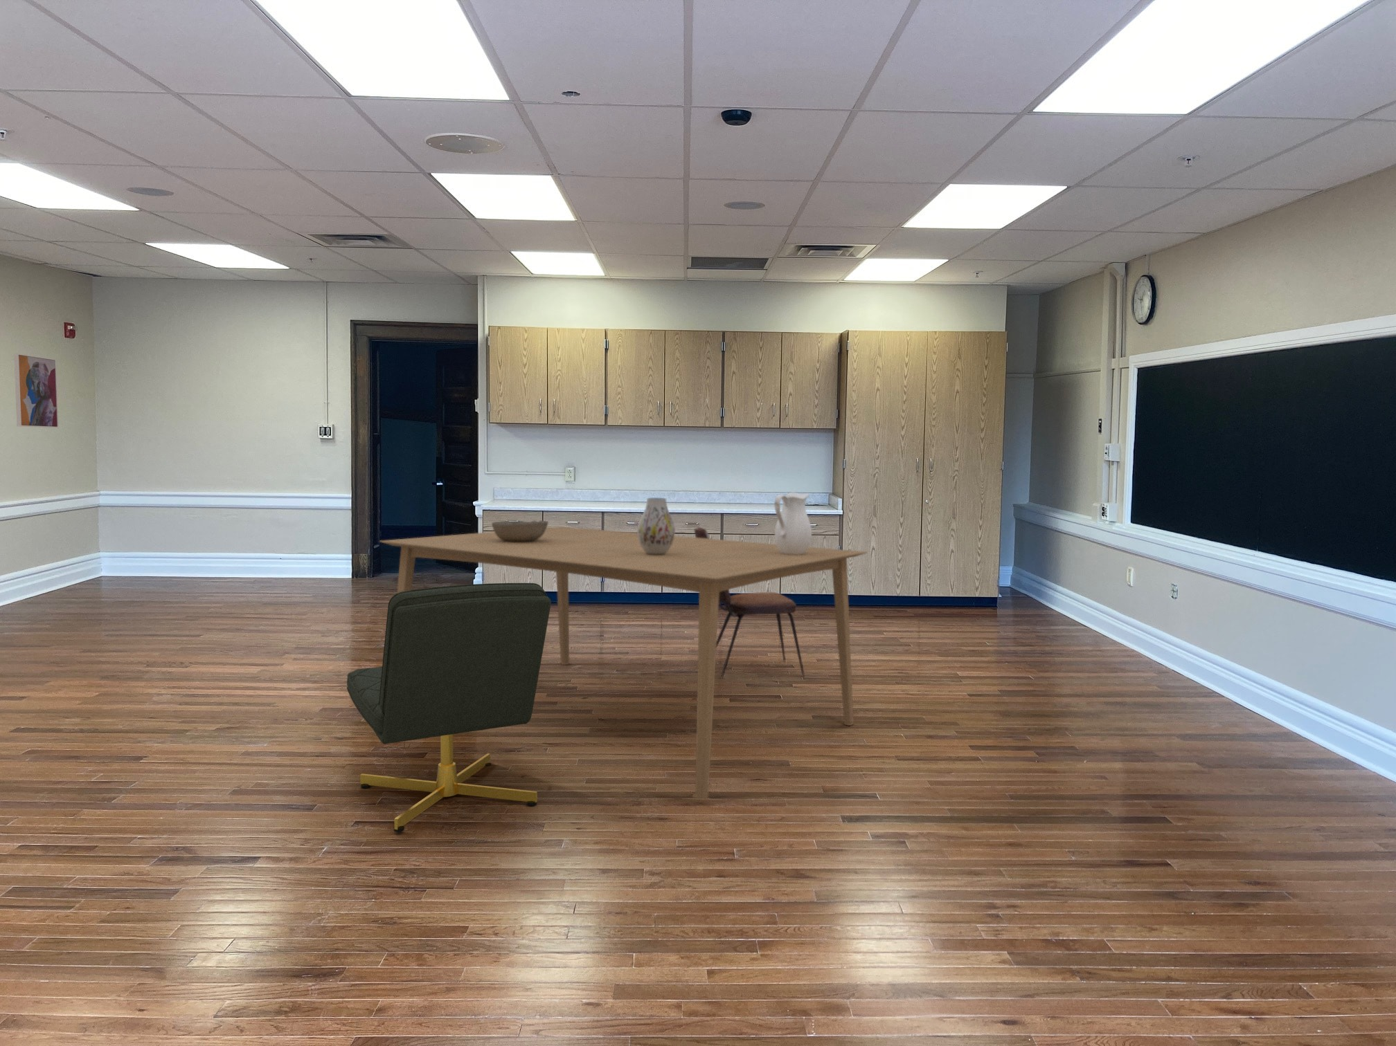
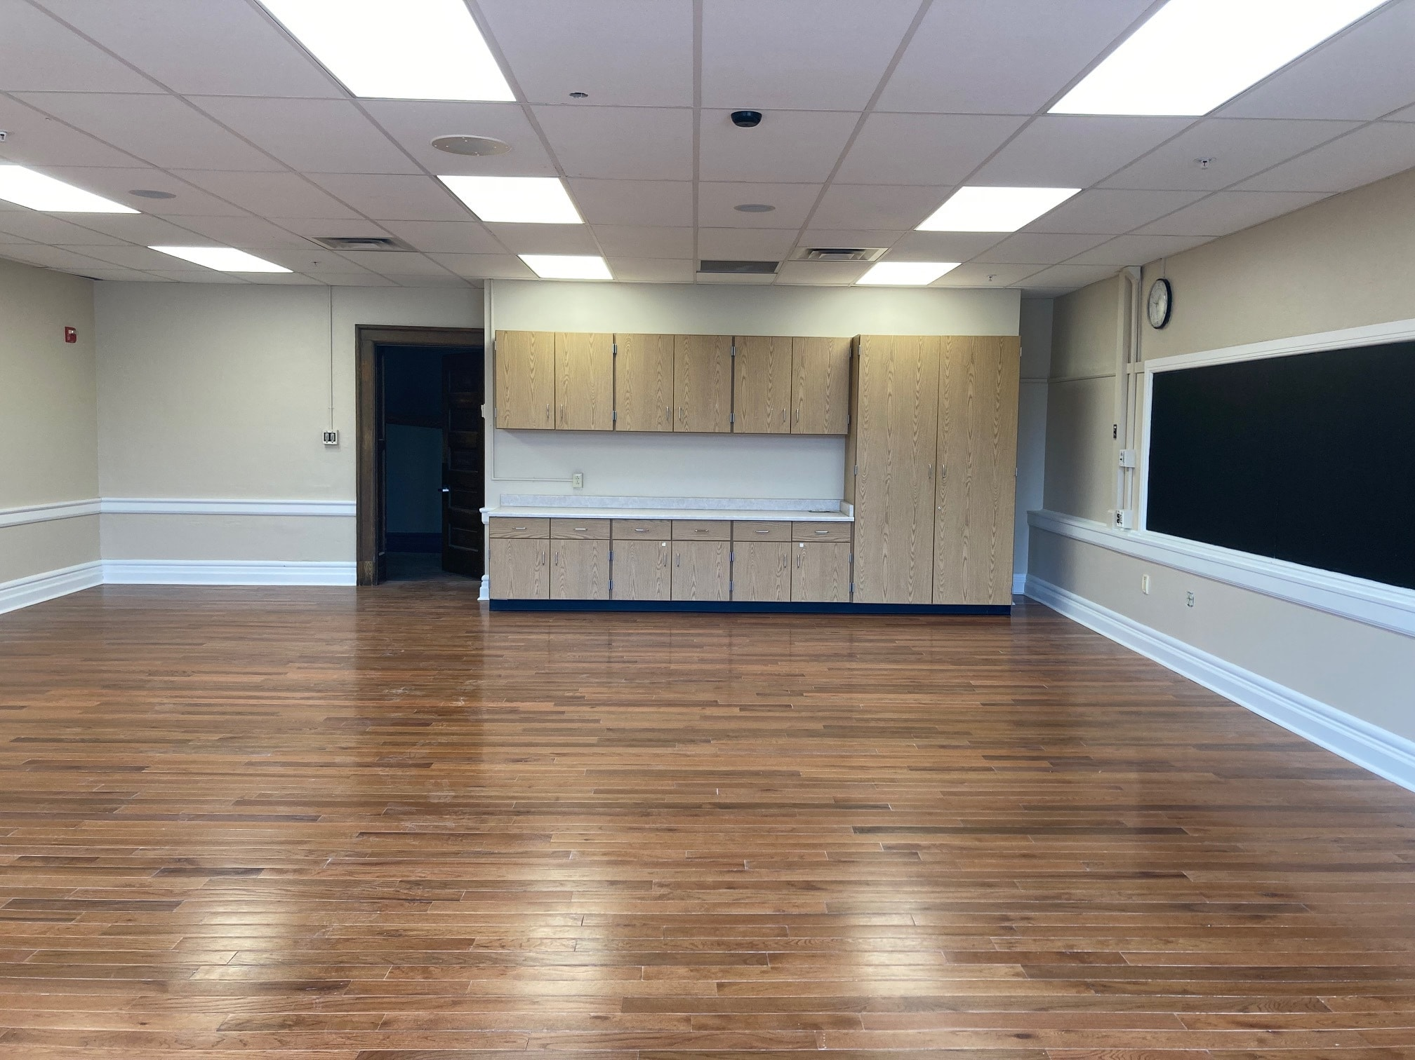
- bowl (519, 530)
- dining table (568, 632)
- vase (656, 526)
- dining chair (444, 683)
- dining chair (745, 599)
- pitcher (789, 523)
- wall art (36, 391)
